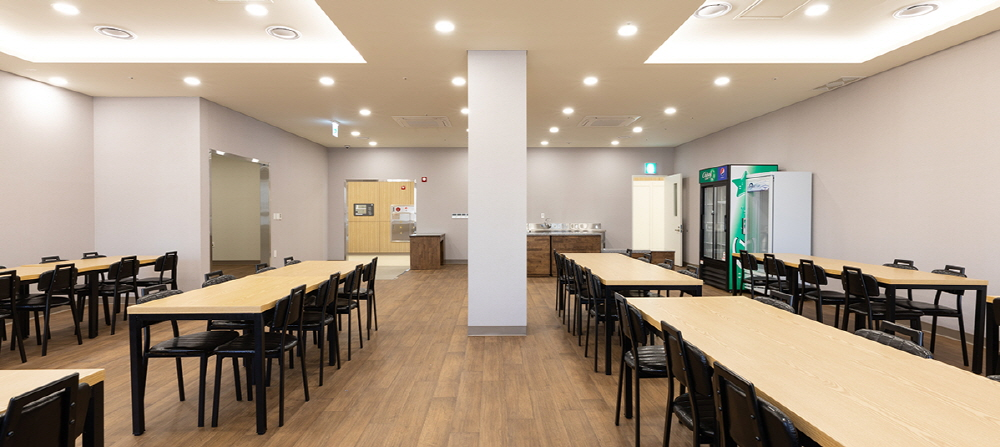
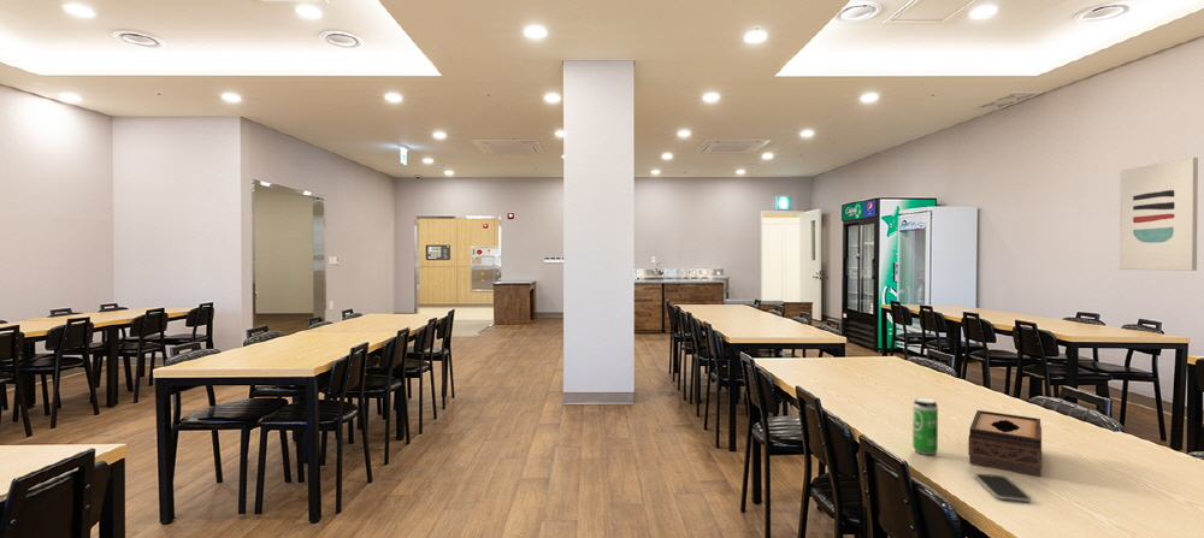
+ beverage can (925, 425)
+ smartphone (1001, 486)
+ tissue box (1005, 439)
+ wall art (1156, 217)
